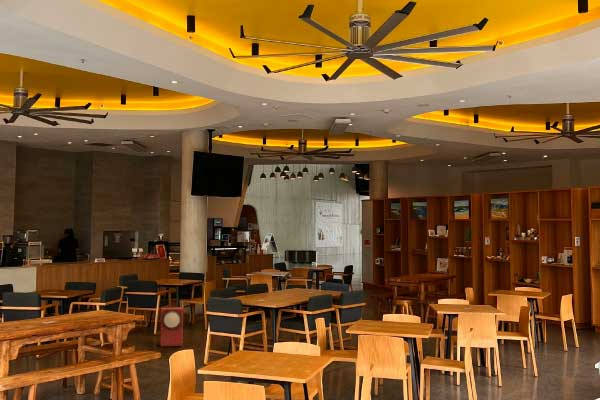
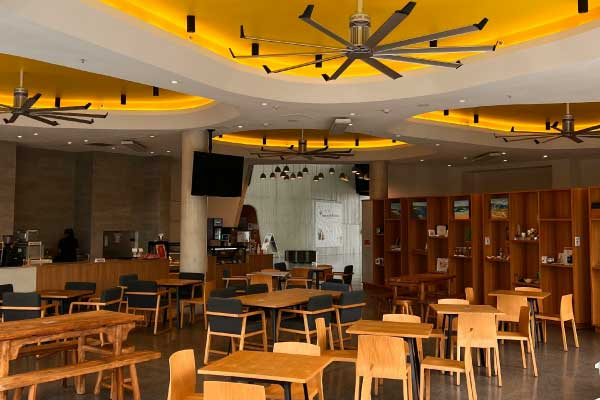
- trash bin (170, 326)
